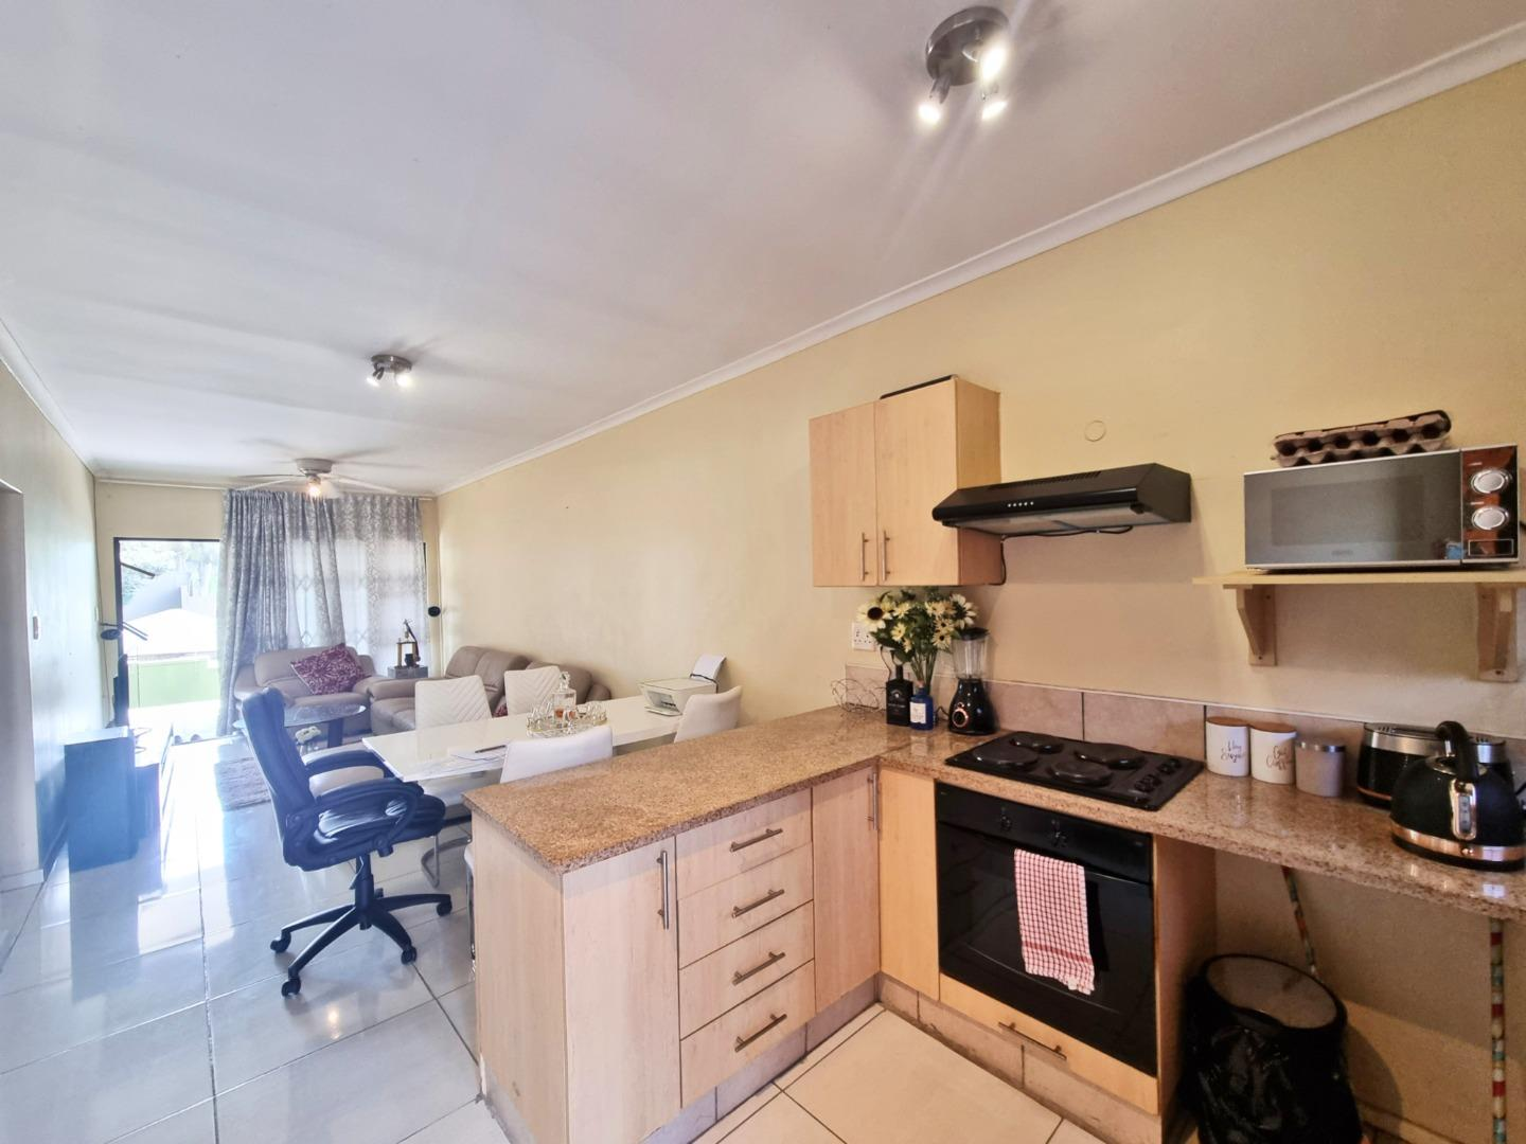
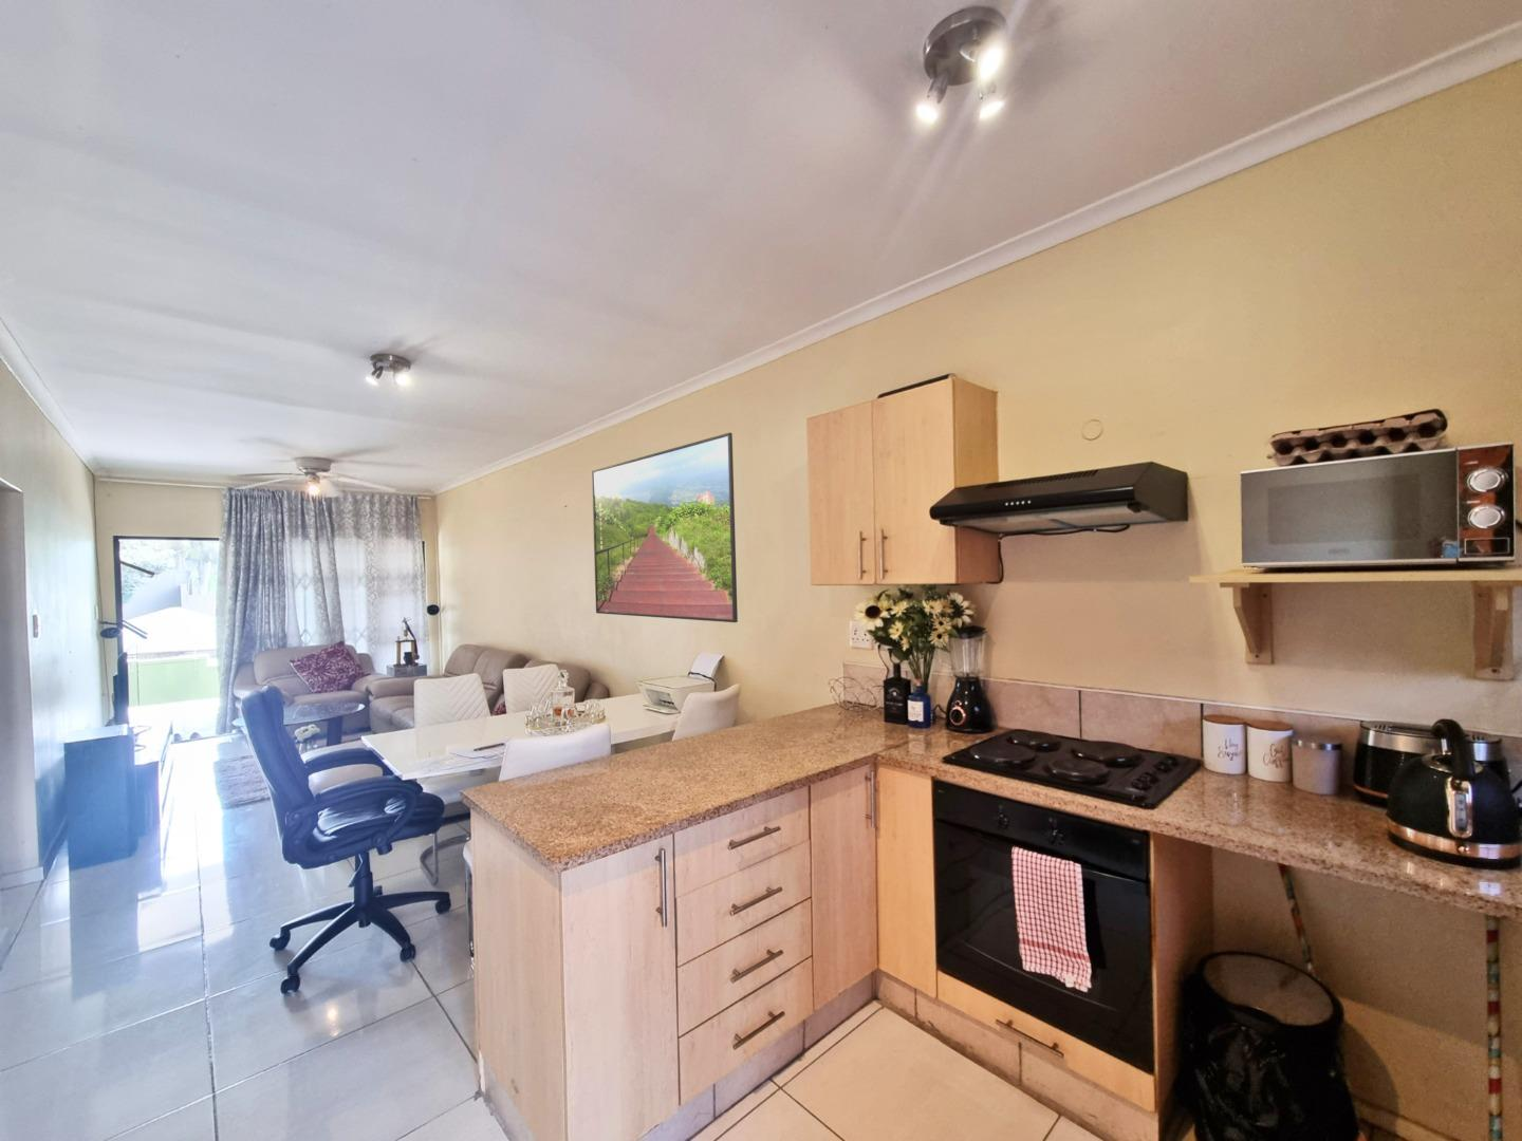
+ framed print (654, 536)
